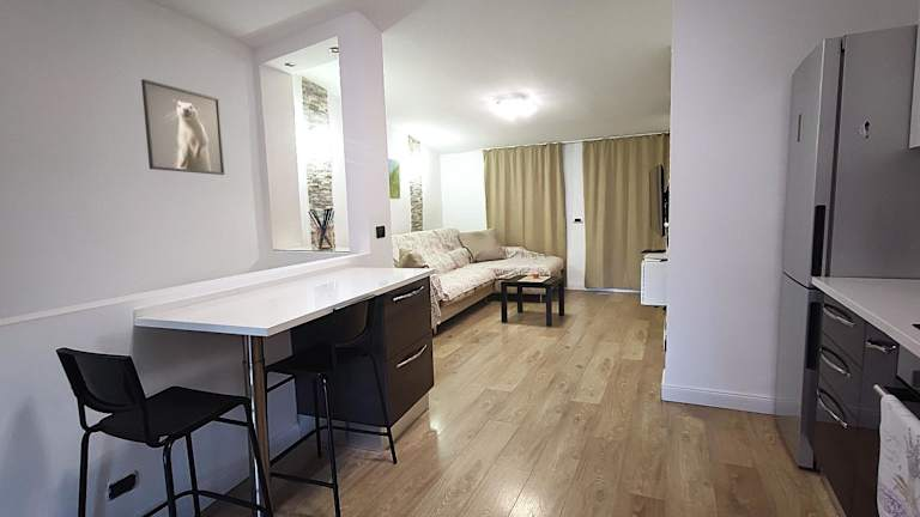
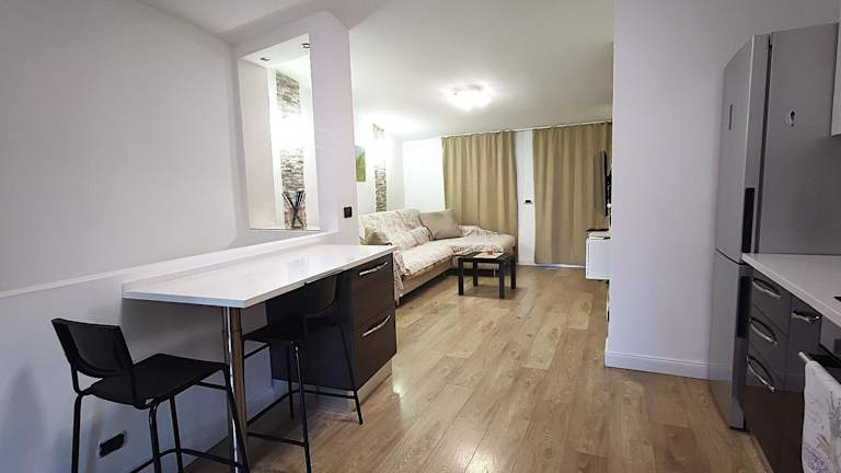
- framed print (186, 130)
